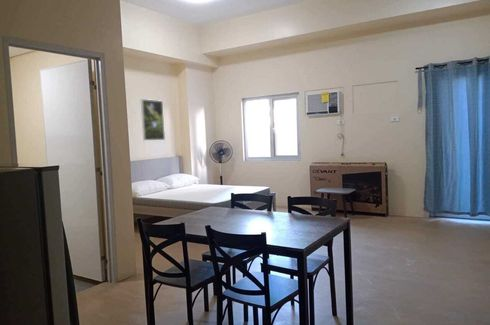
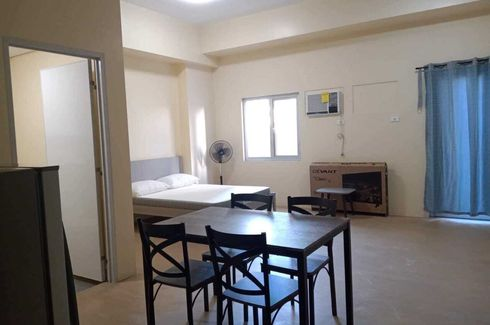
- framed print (153, 120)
